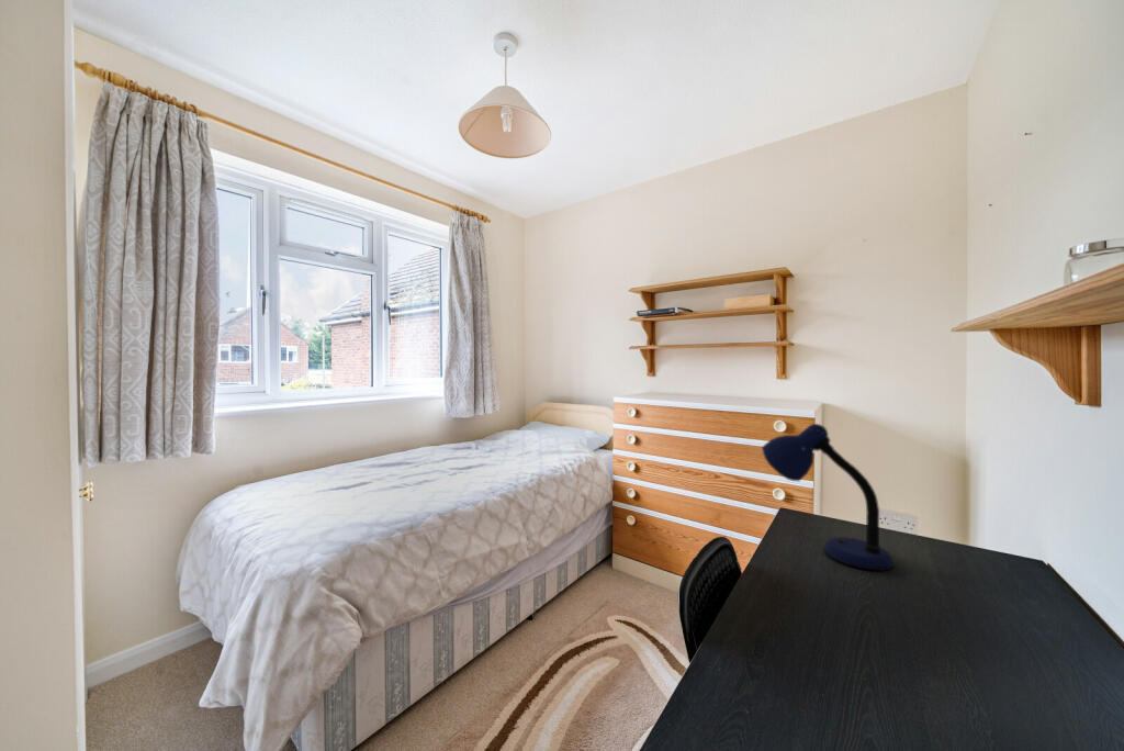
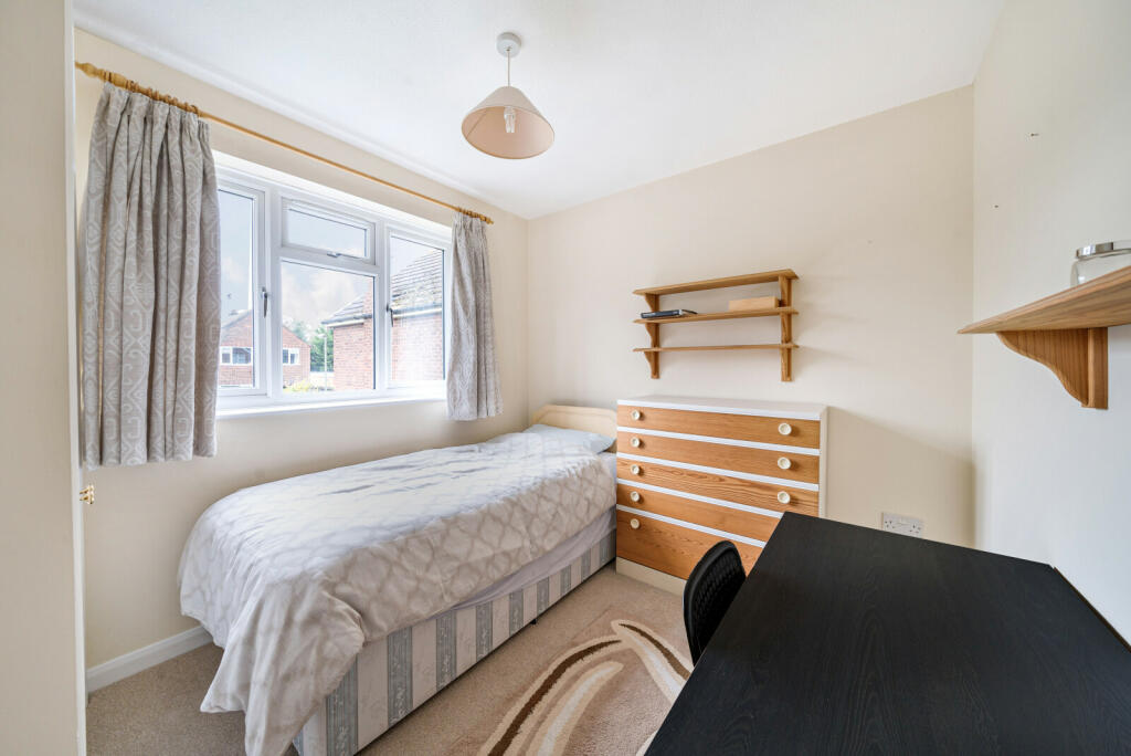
- desk lamp (807, 473)
